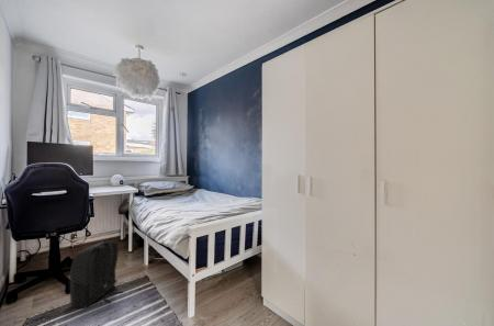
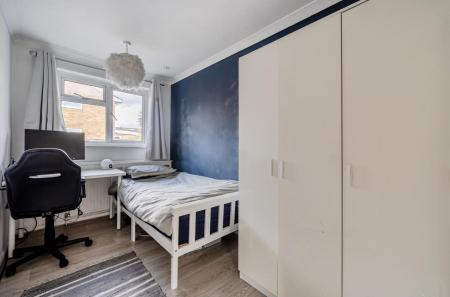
- backpack (99, 268)
